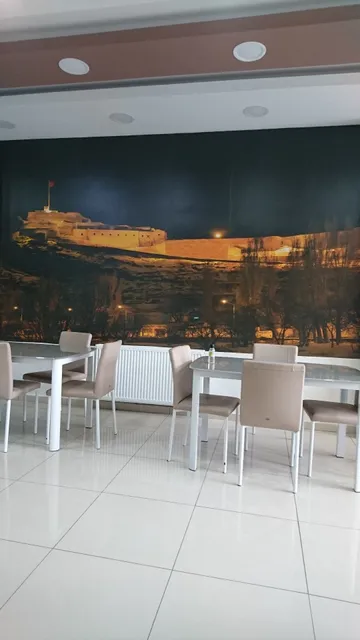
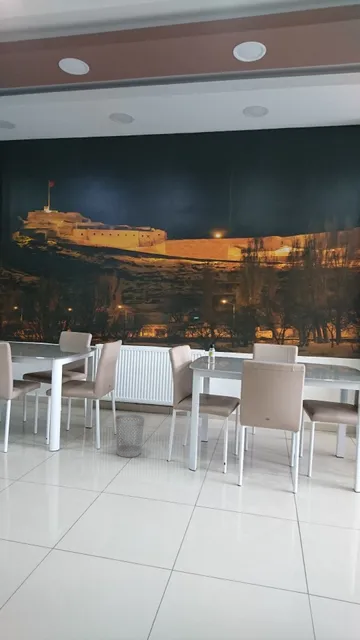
+ wastebasket (128, 435)
